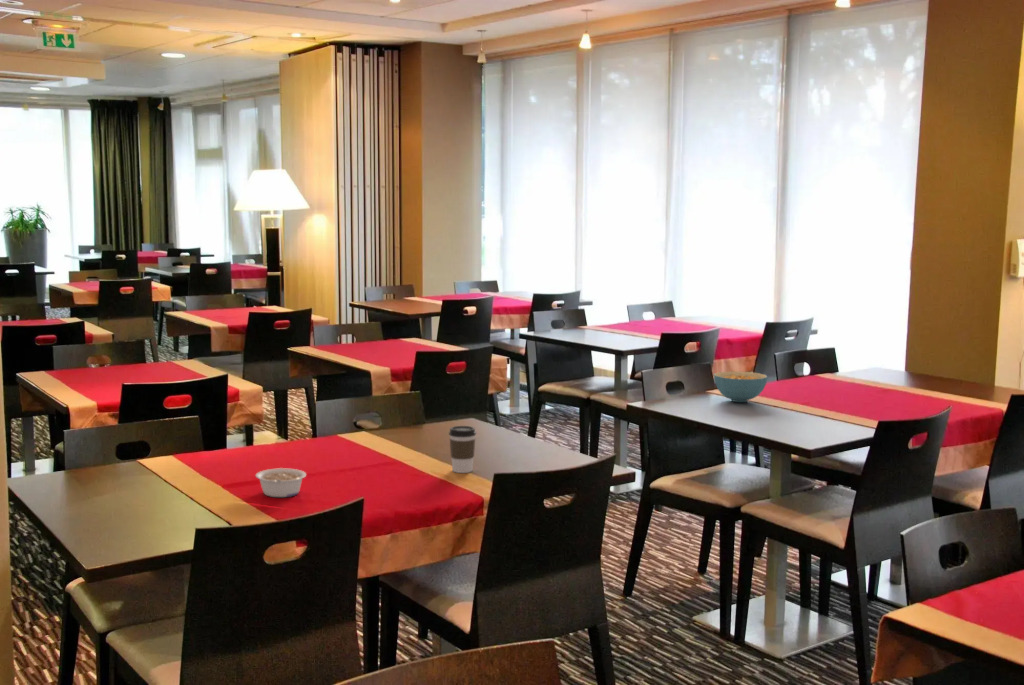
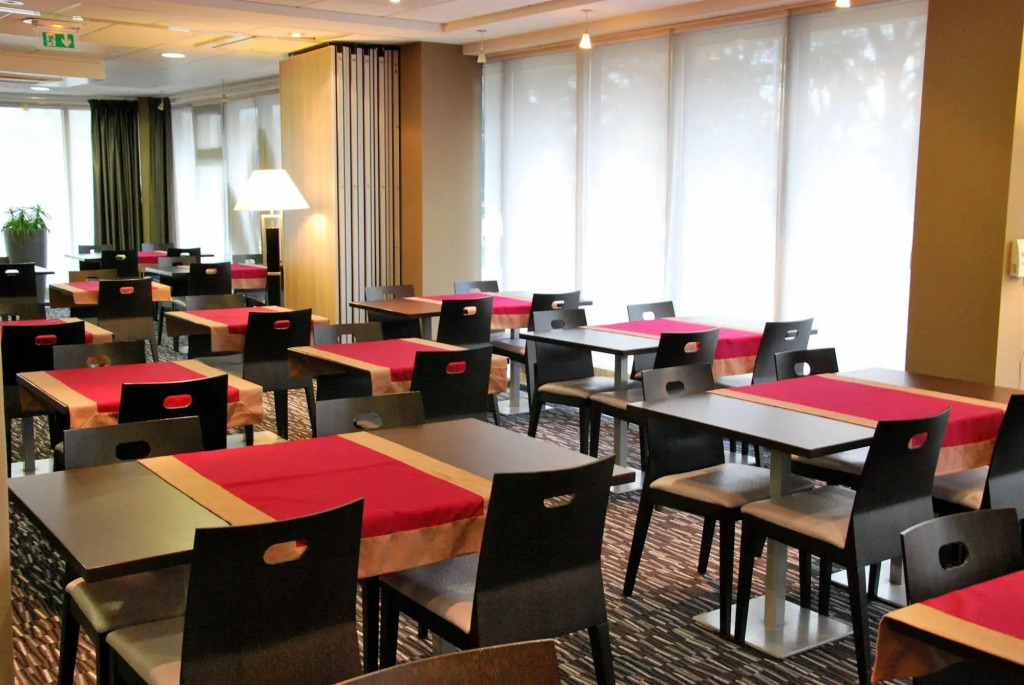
- legume (282, 482)
- coffee cup (462, 449)
- cereal bowl (739, 388)
